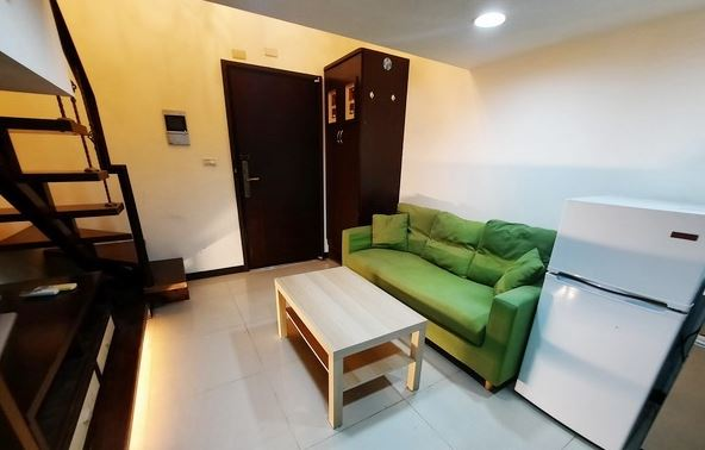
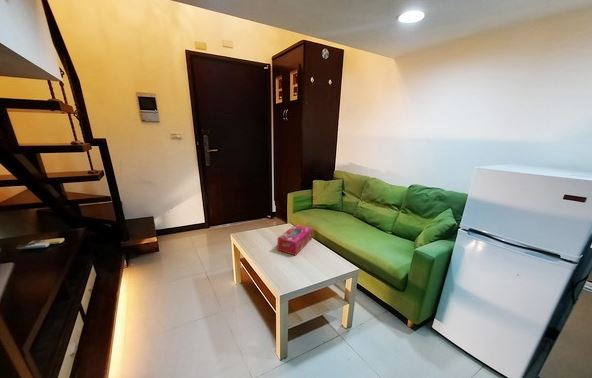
+ tissue box (295, 238)
